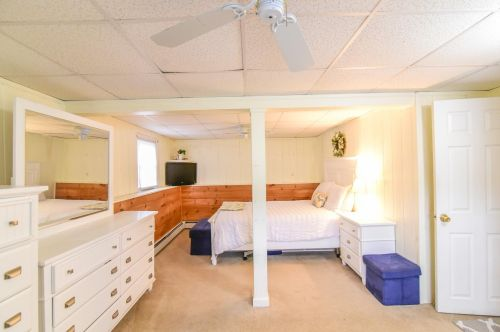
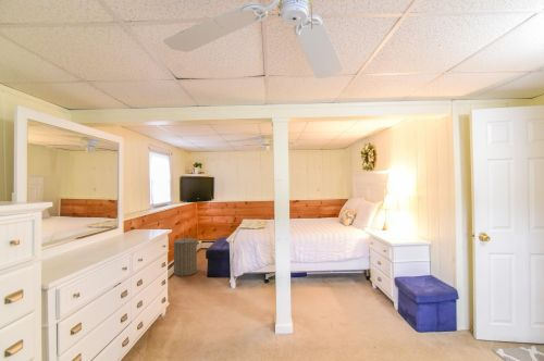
+ laundry hamper (185, 253)
